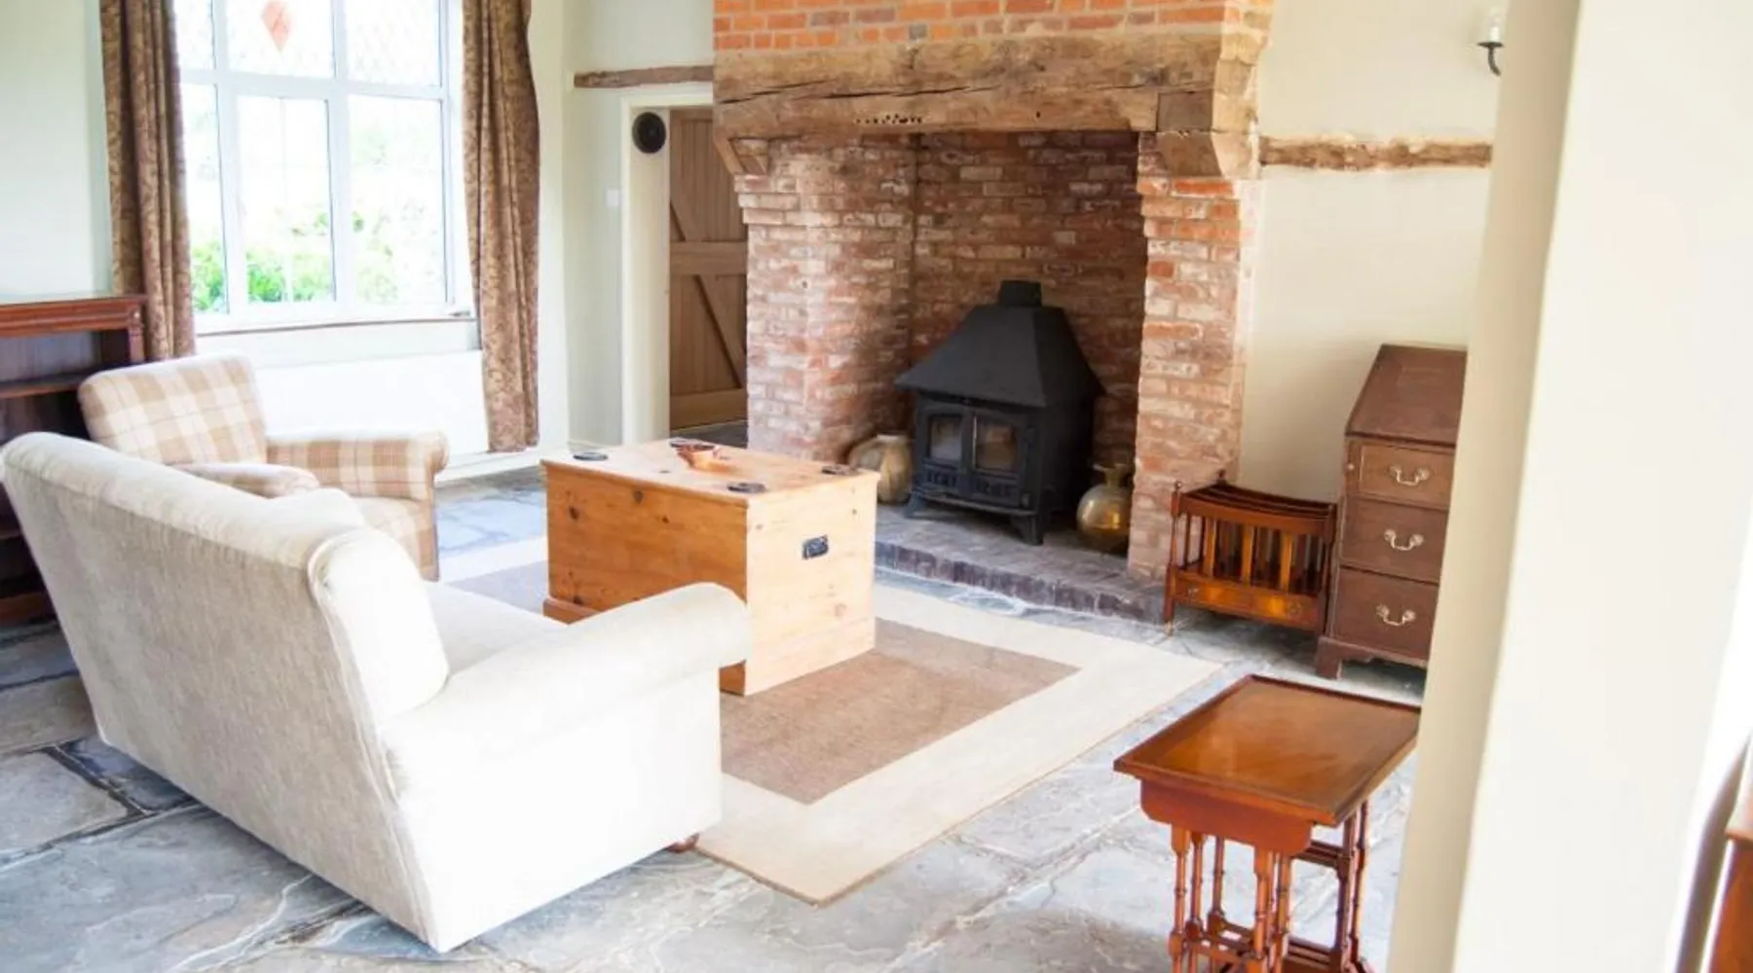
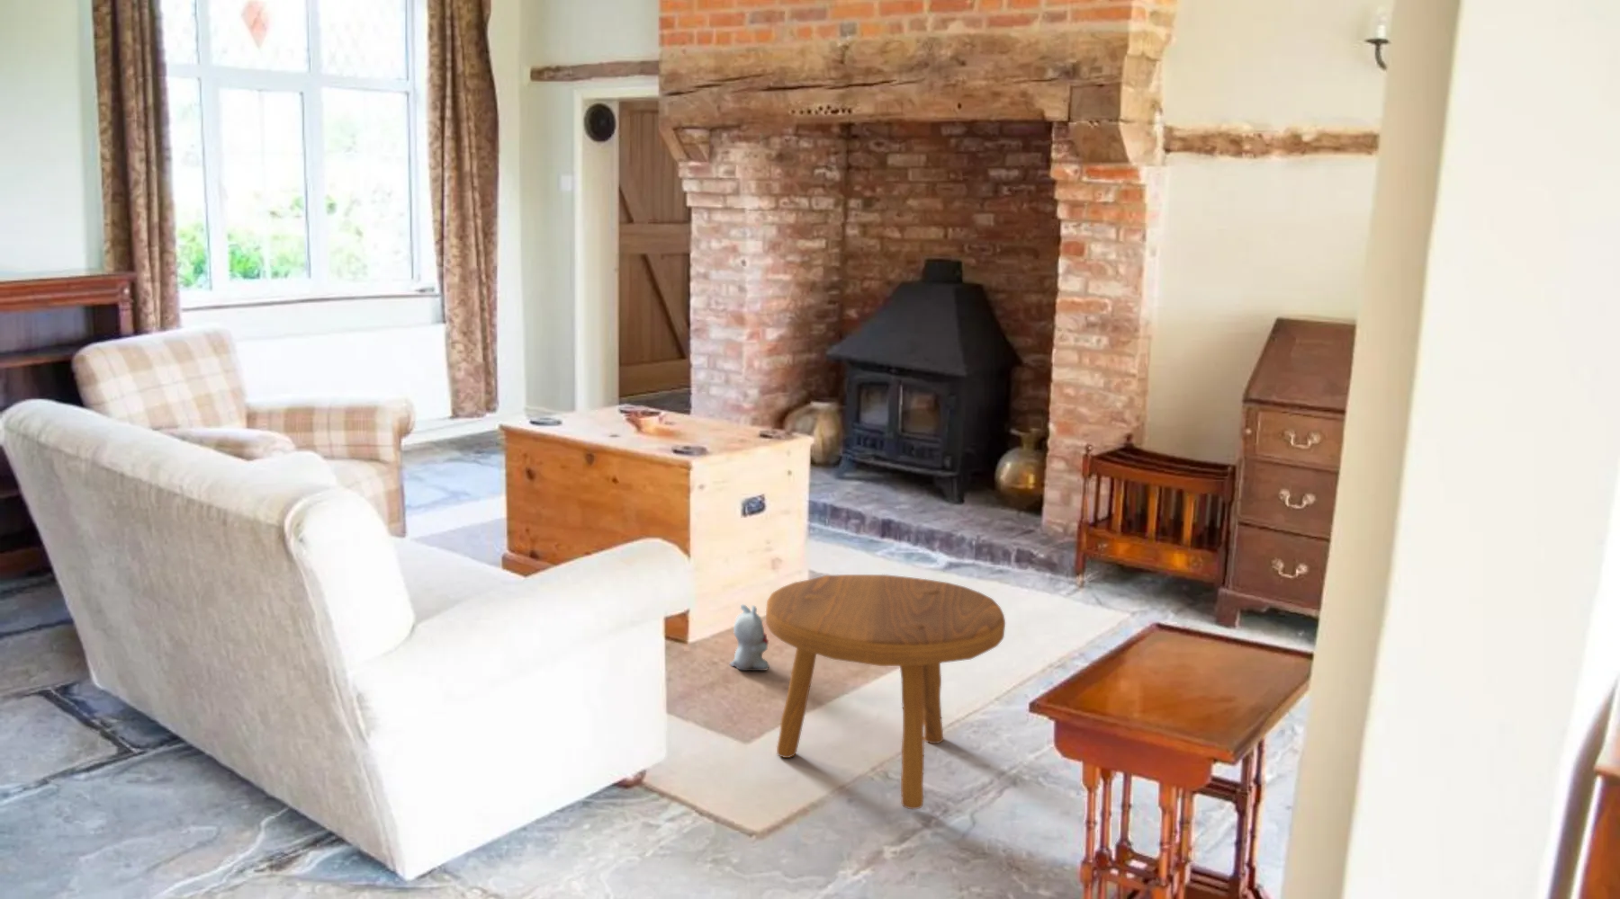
+ plush toy (750, 636)
+ footstool (881, 665)
